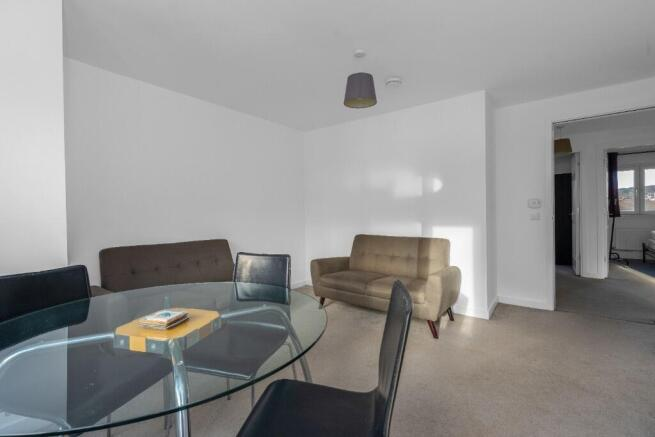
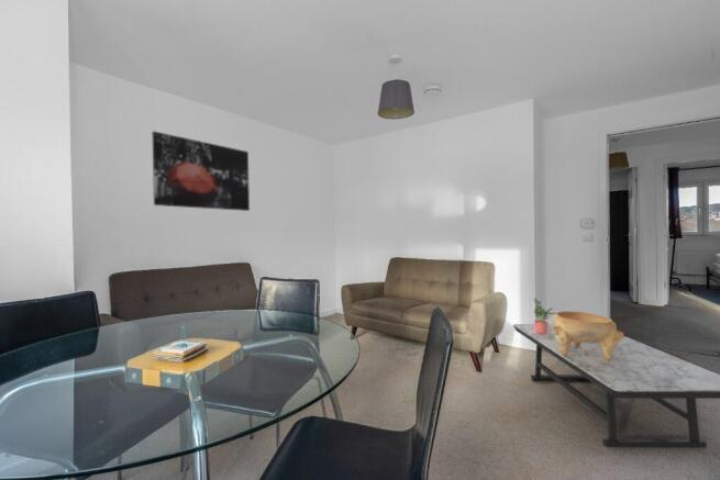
+ potted plant (546, 315)
+ wall art (206, 175)
+ coffee table (601, 377)
+ decorative bowl (584, 334)
